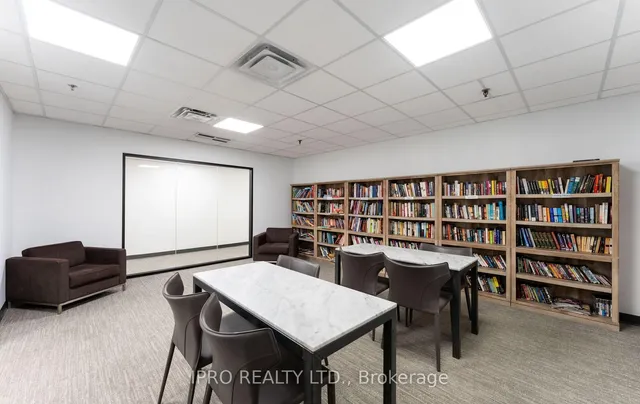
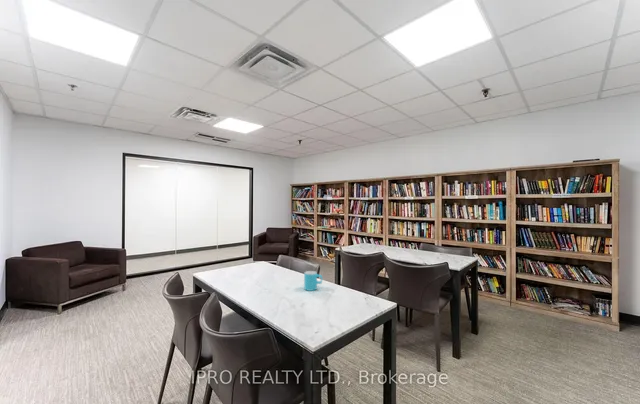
+ cup (312, 281)
